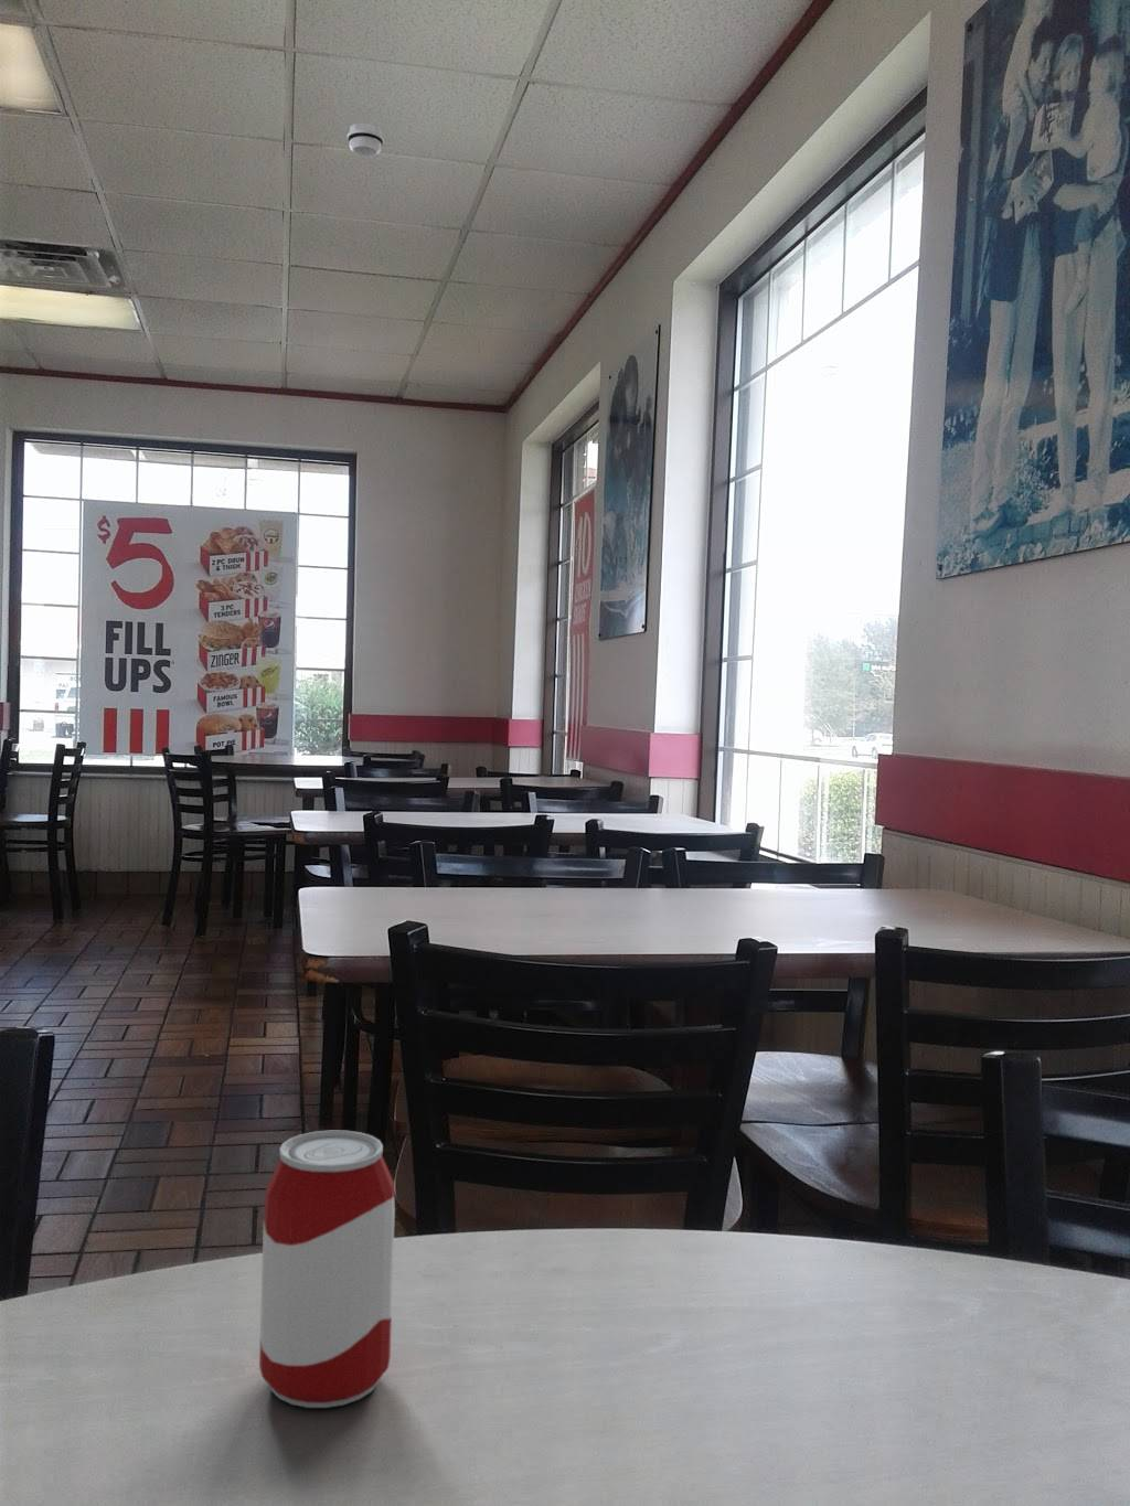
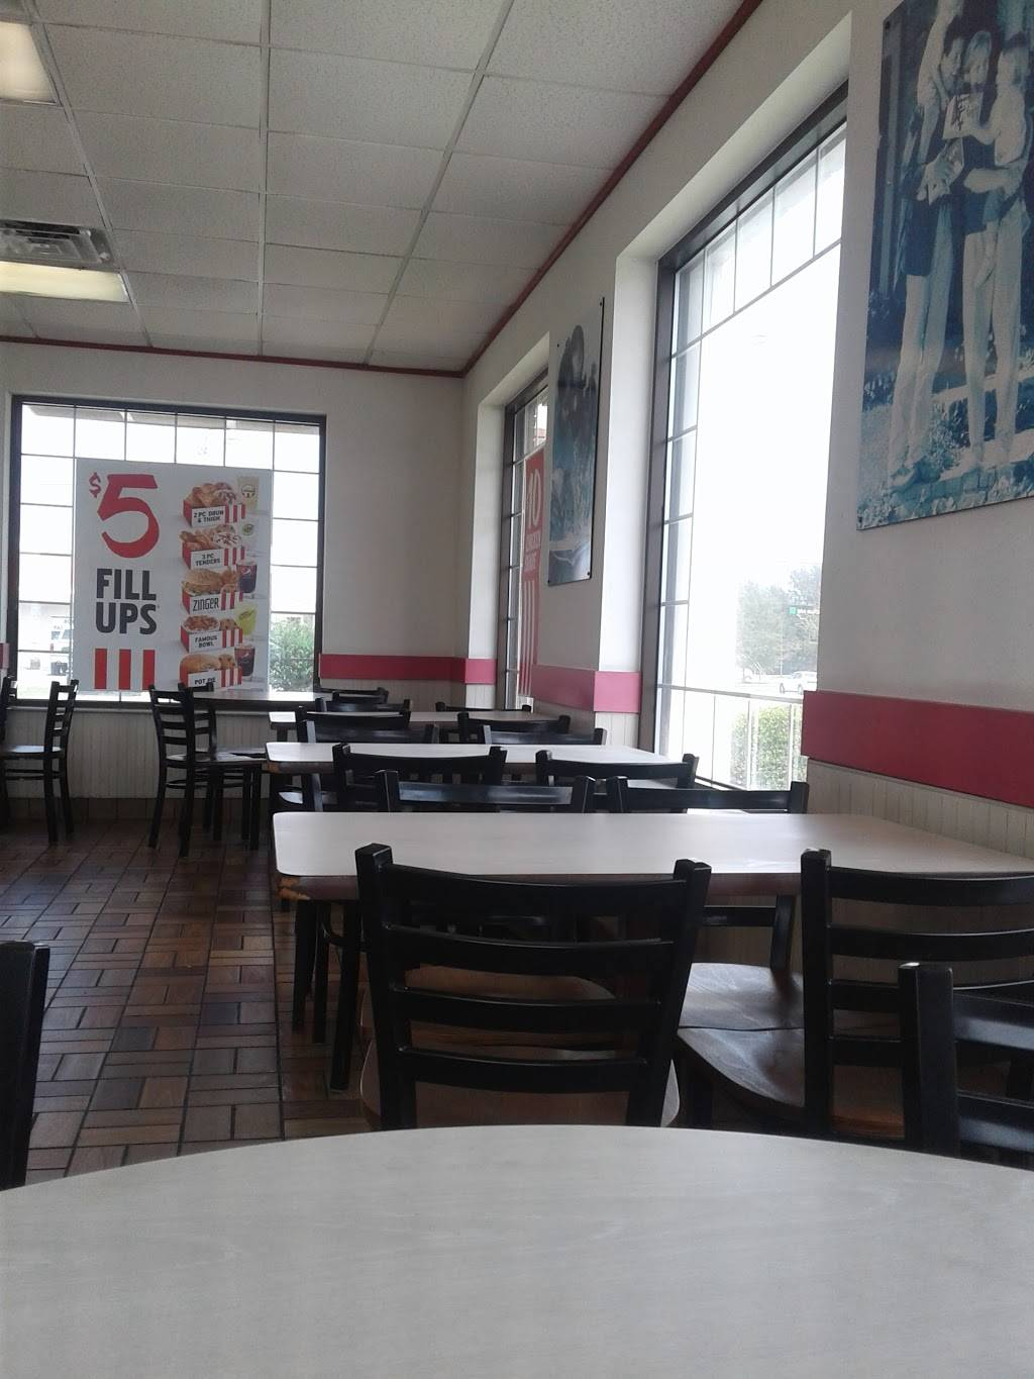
- beverage can (328, 1263)
- smoke detector (366, 140)
